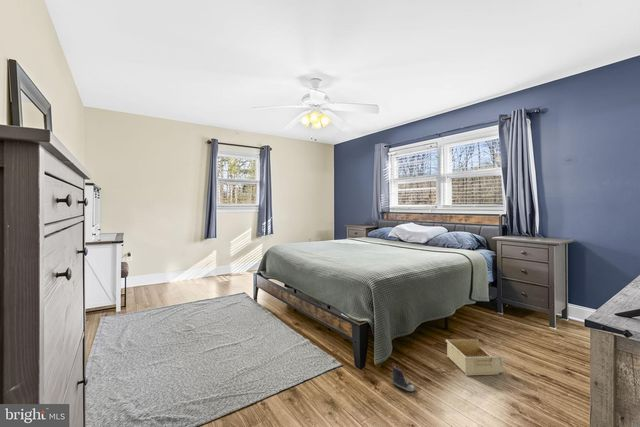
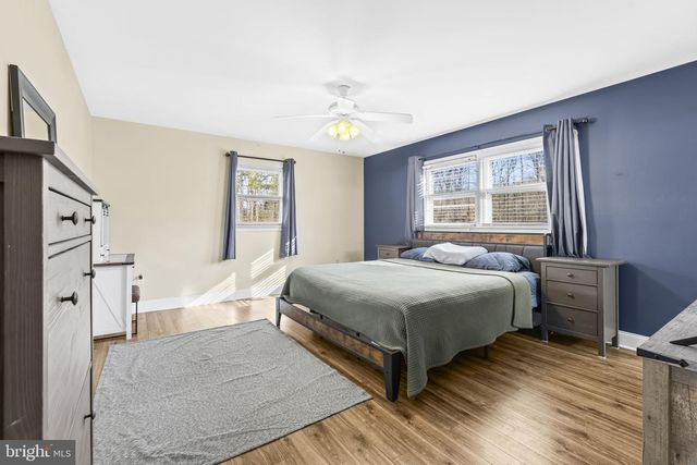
- shoe (402, 377)
- storage bin (473, 355)
